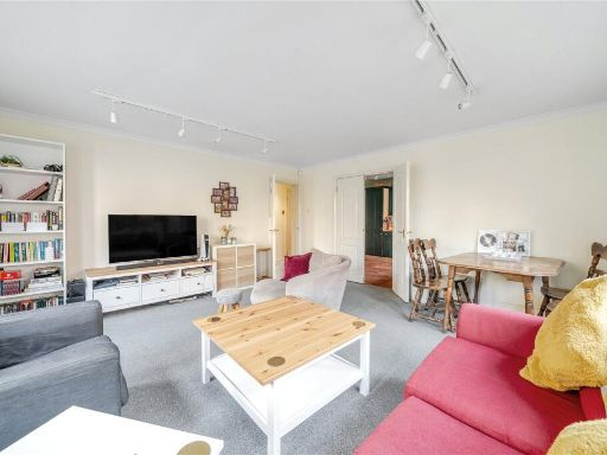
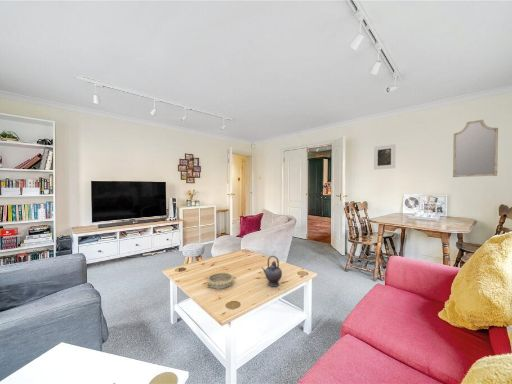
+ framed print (384, 157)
+ teapot (271, 269)
+ decorative bowl (220, 279)
+ home mirror (474, 148)
